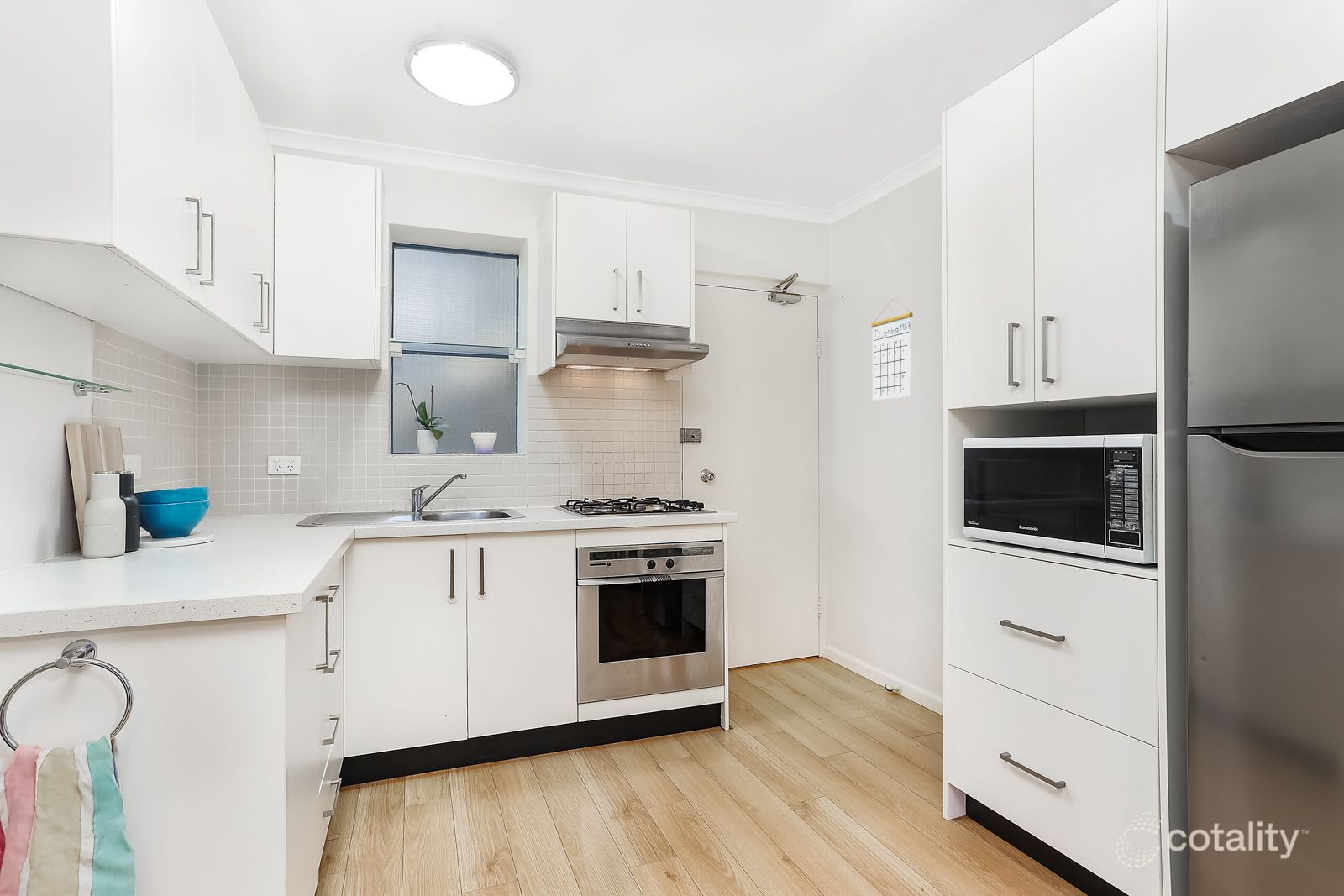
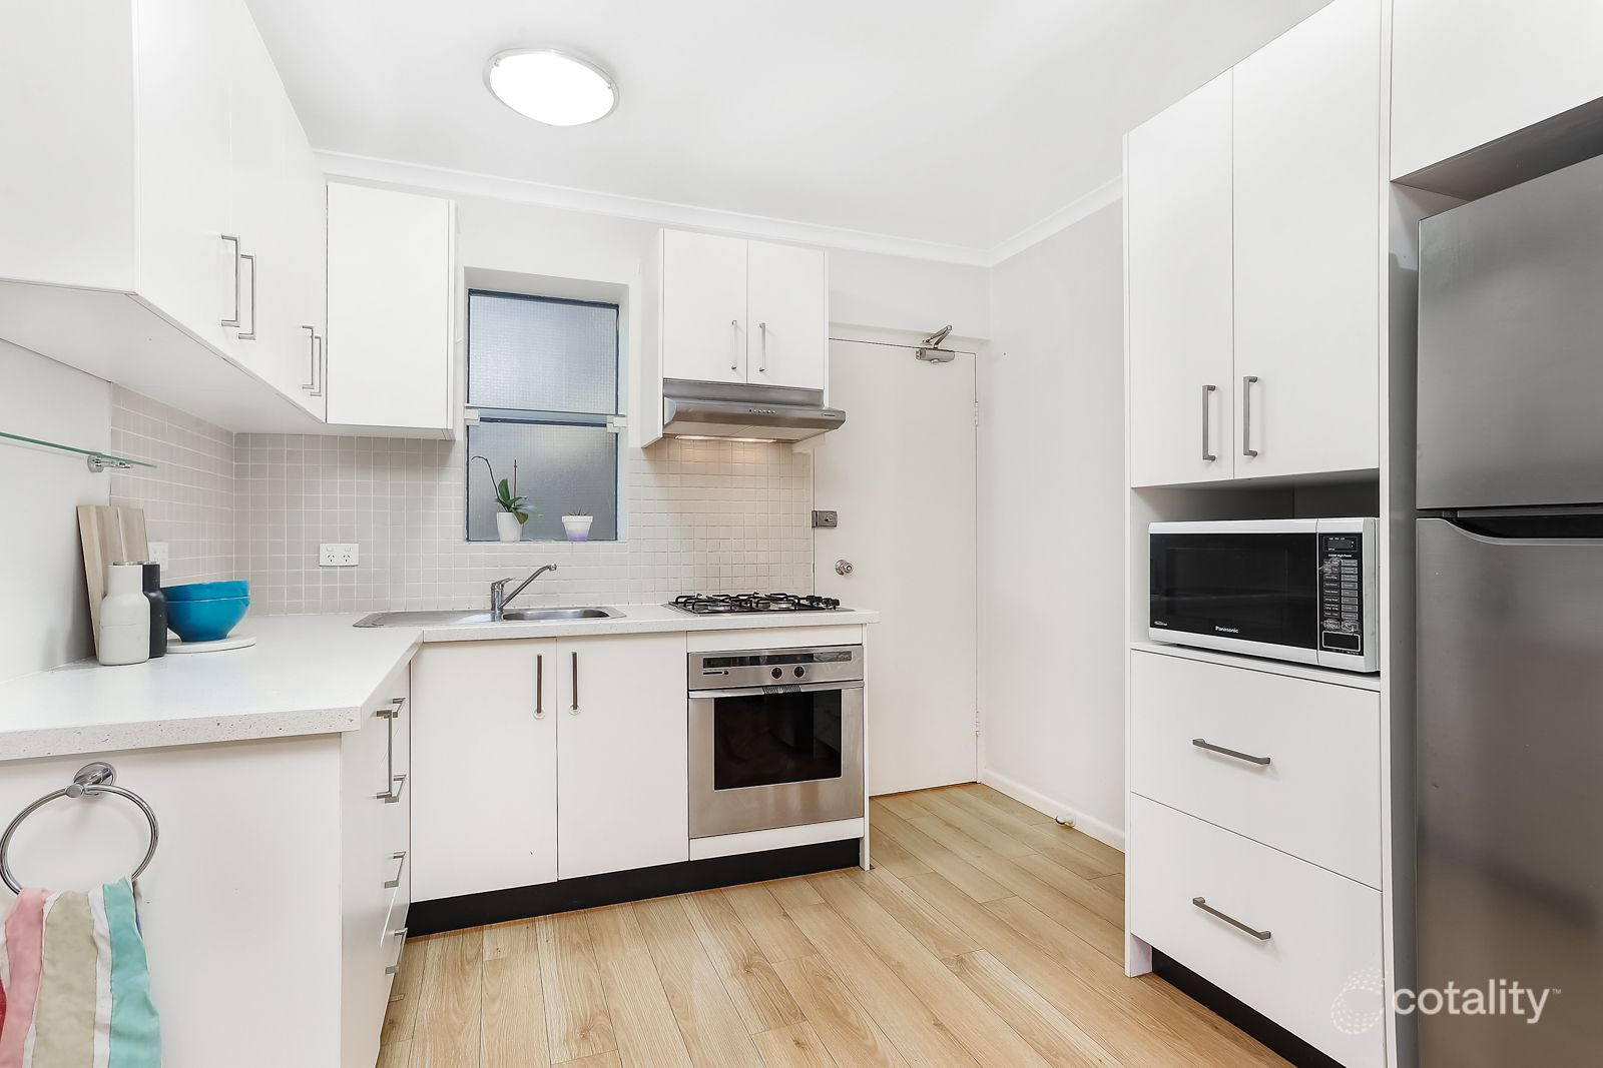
- calendar (890, 348)
